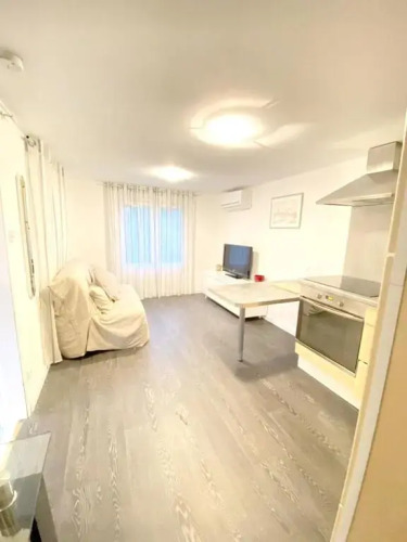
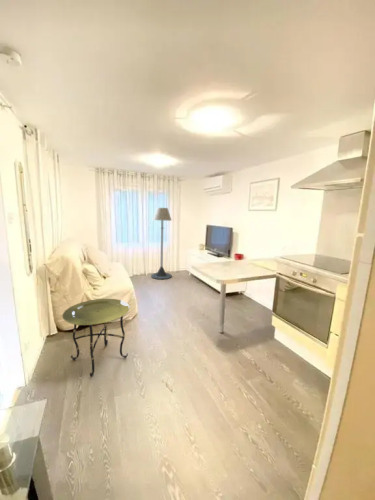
+ floor lamp (161, 242)
+ side table (98, 334)
